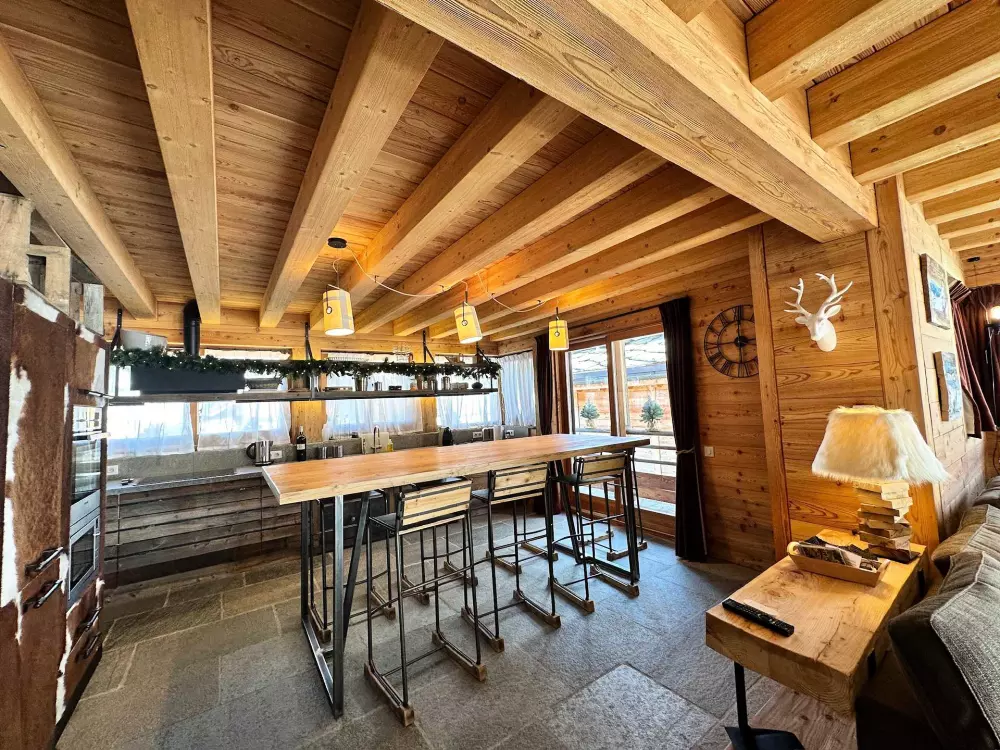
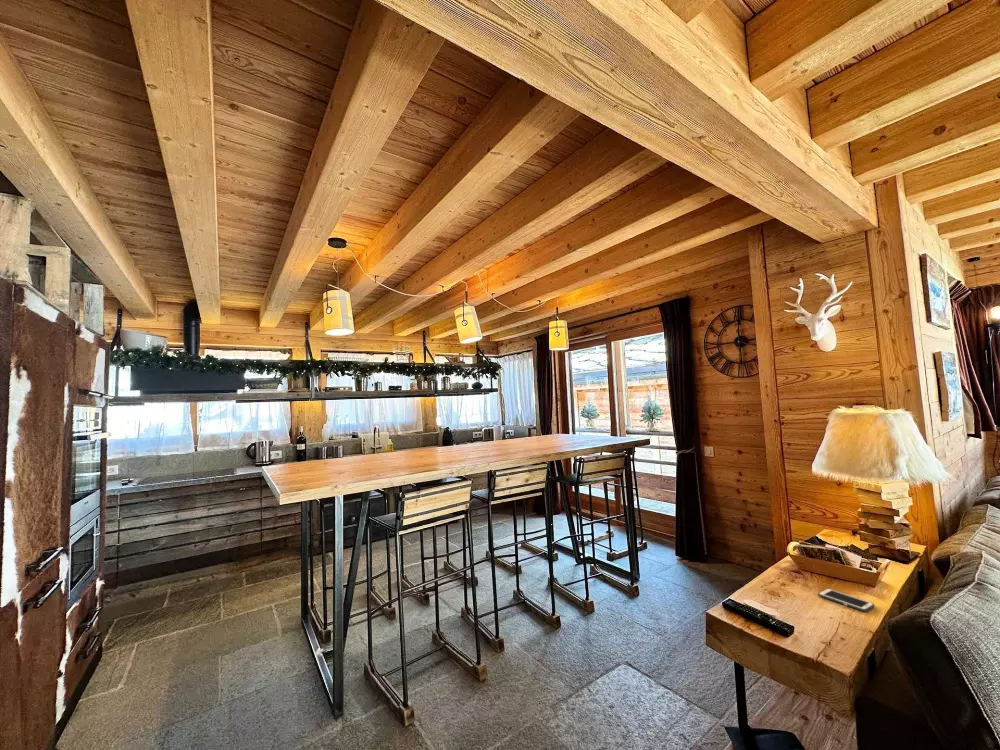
+ cell phone (845, 599)
